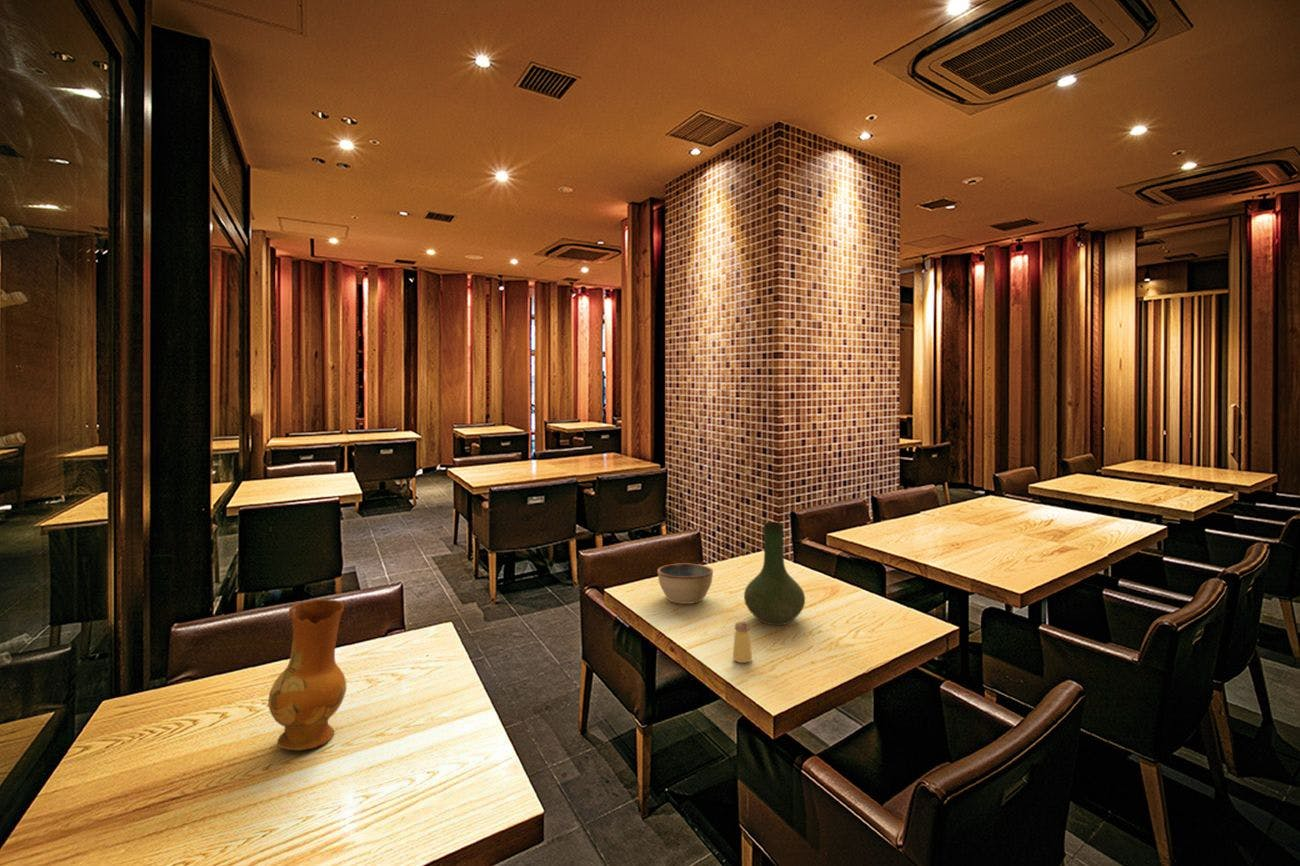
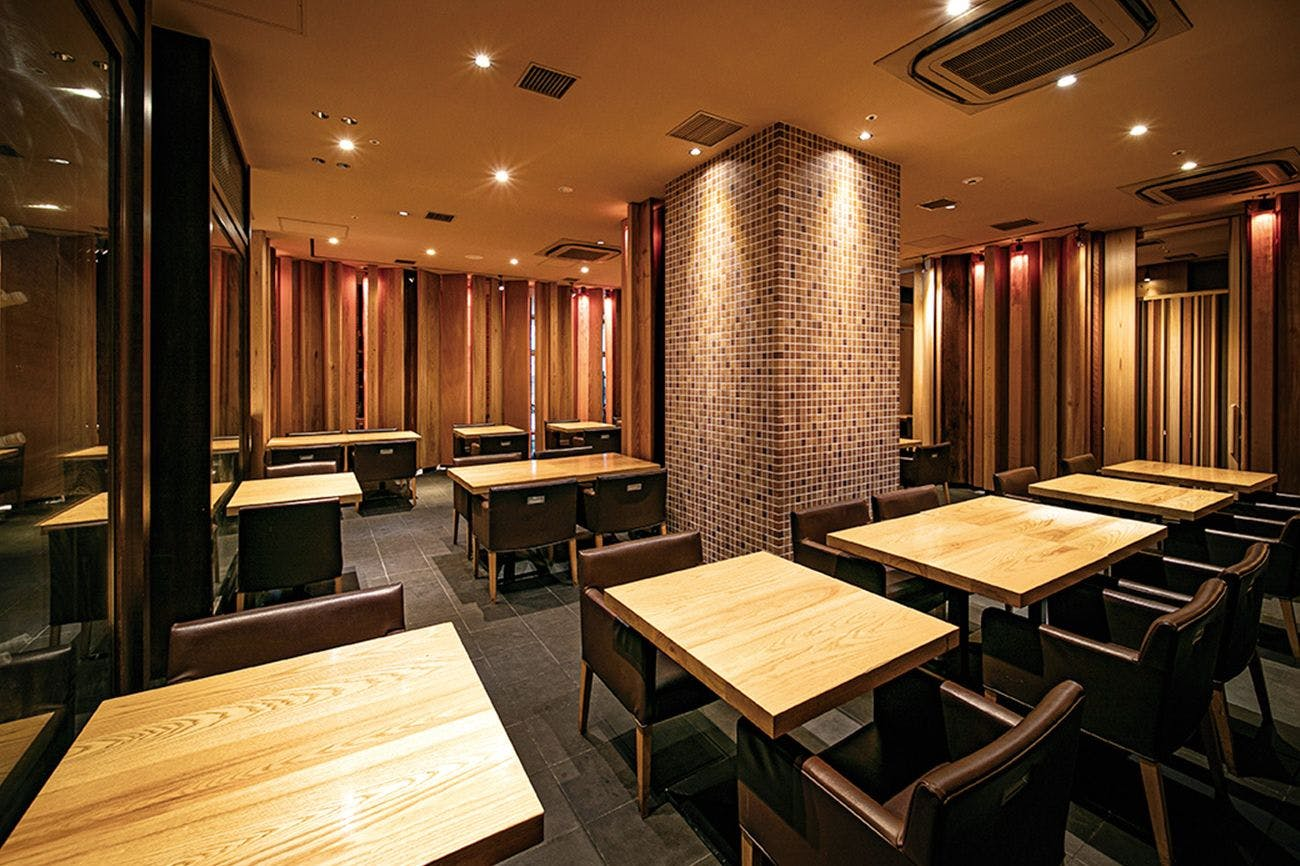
- ceramic jug (305, 671)
- saltshaker (742, 641)
- bowl (685, 584)
- vase (773, 571)
